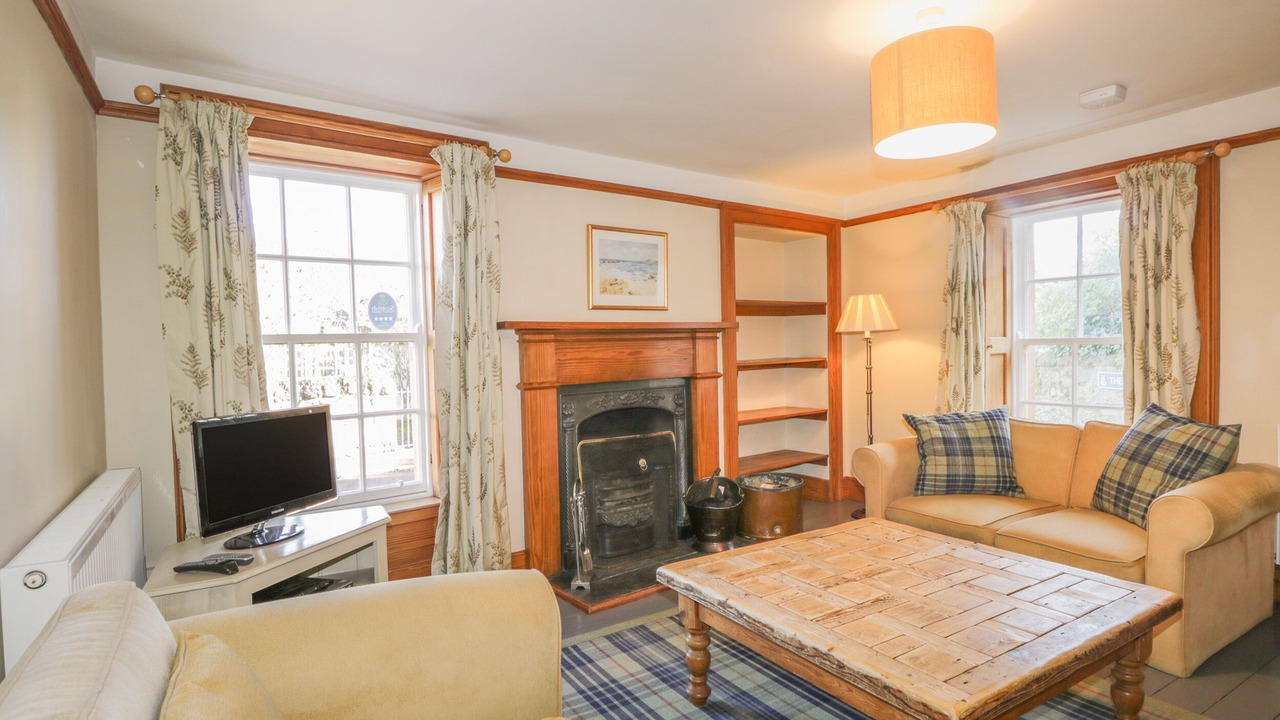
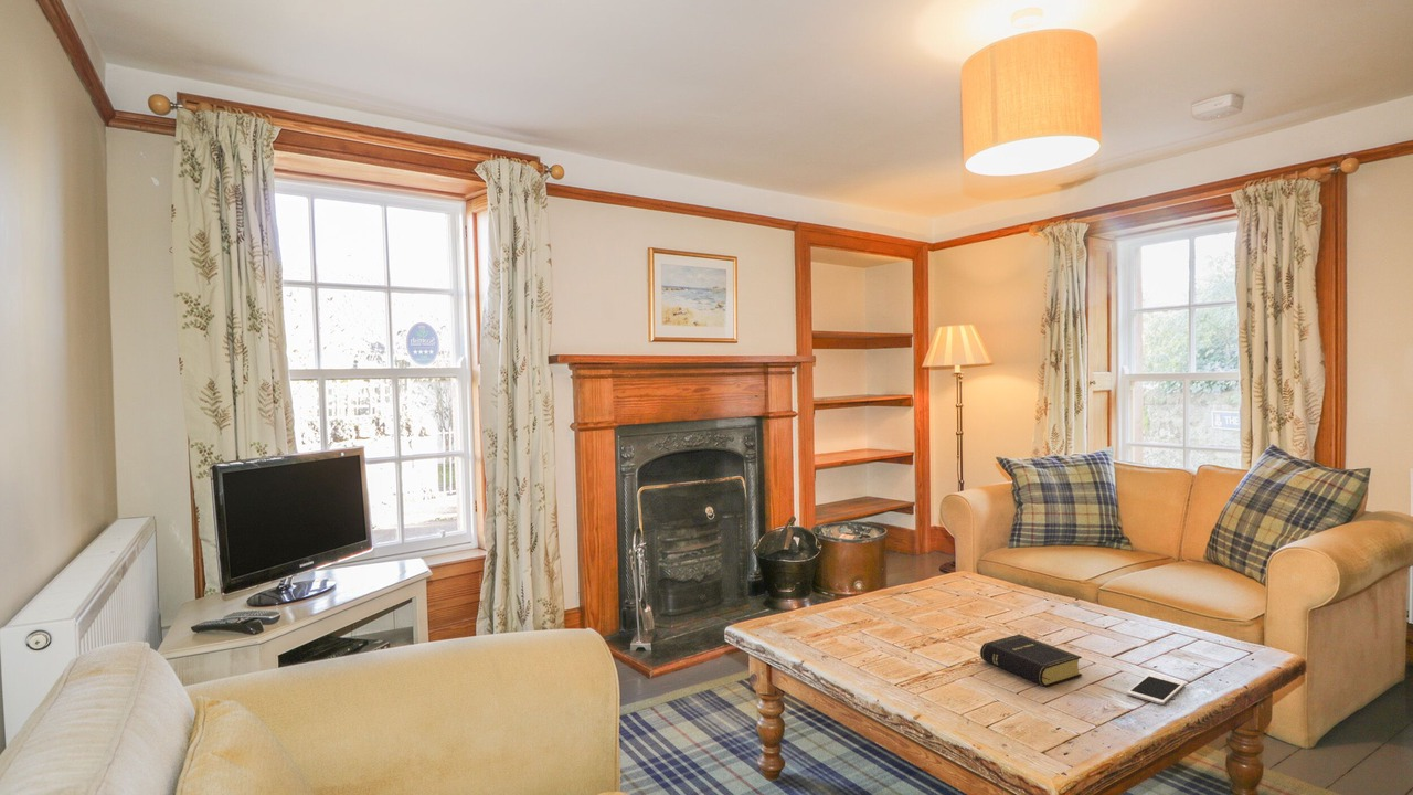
+ book (1032, 660)
+ cell phone (1156, 688)
